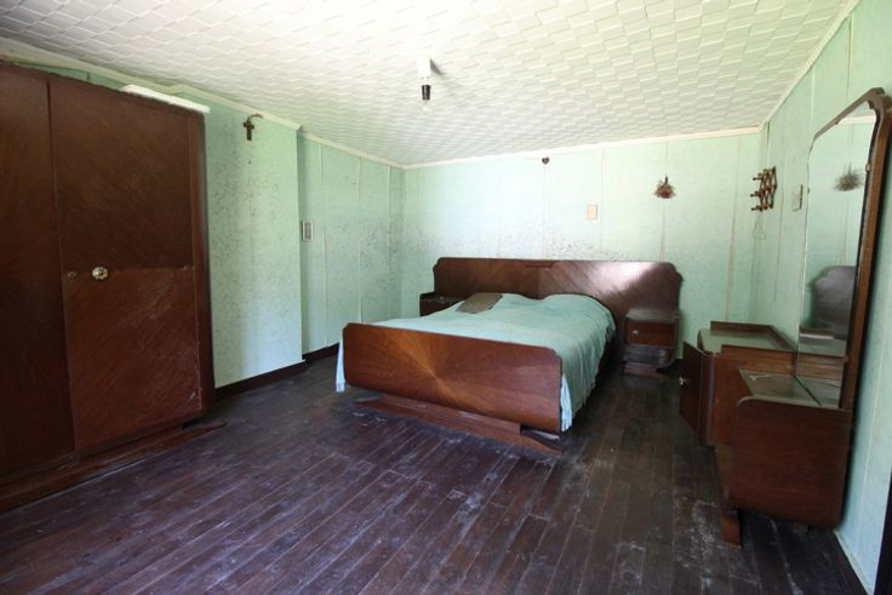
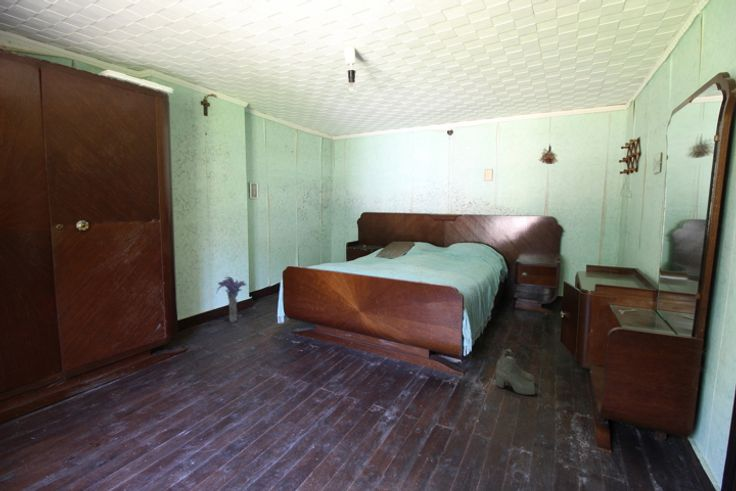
+ palm tree (230, 299)
+ boots (515, 369)
